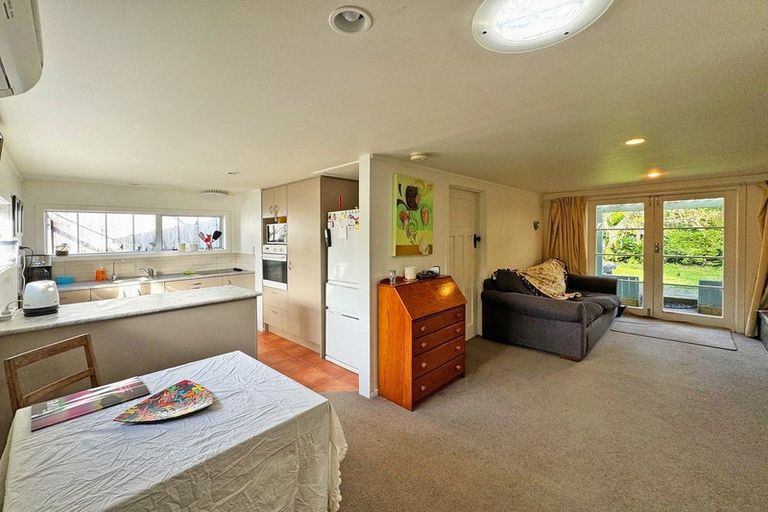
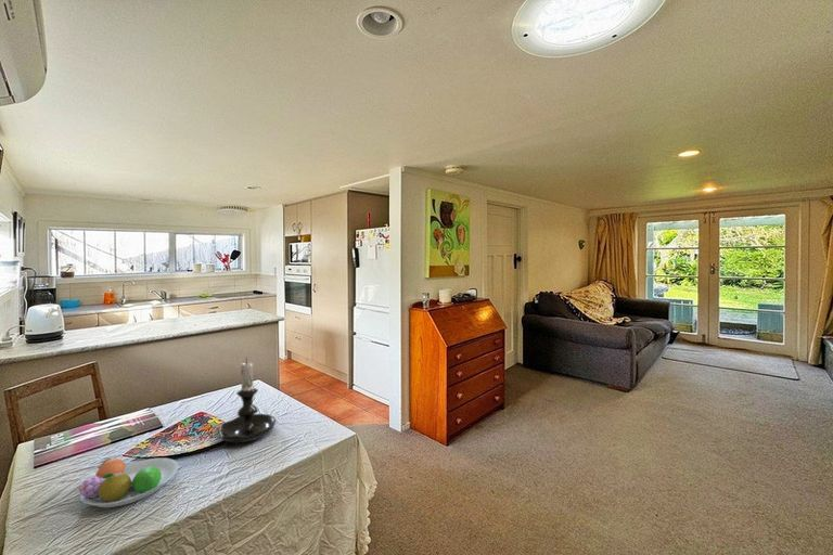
+ fruit bowl (132, 473)
+ candle holder (245, 396)
